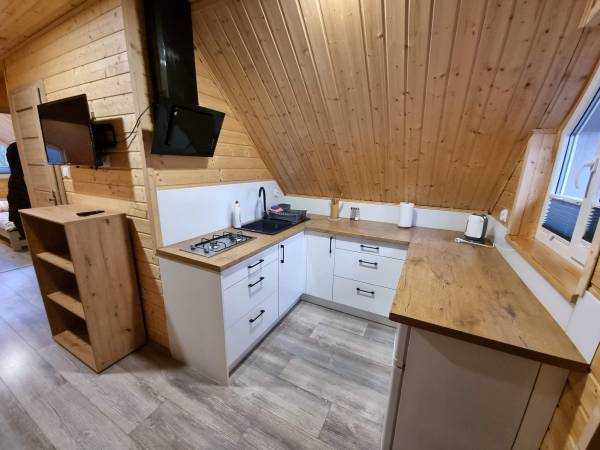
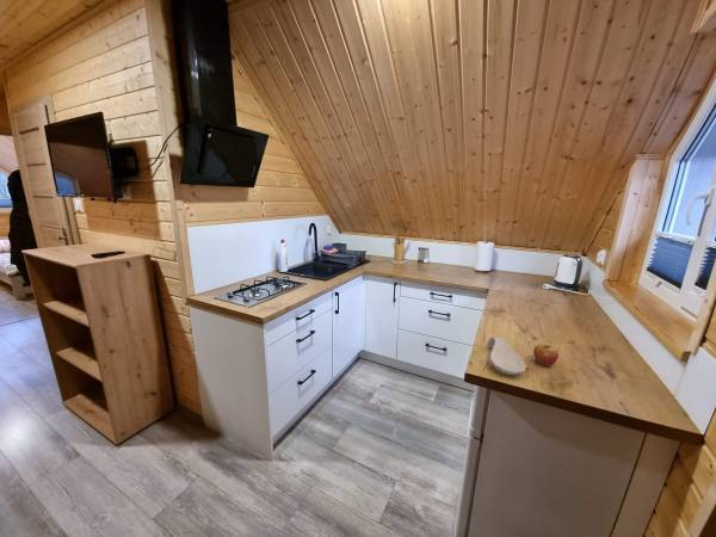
+ spoon rest (501, 353)
+ fruit (545, 353)
